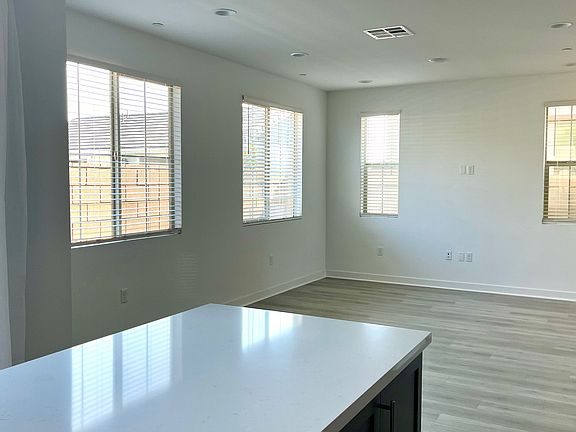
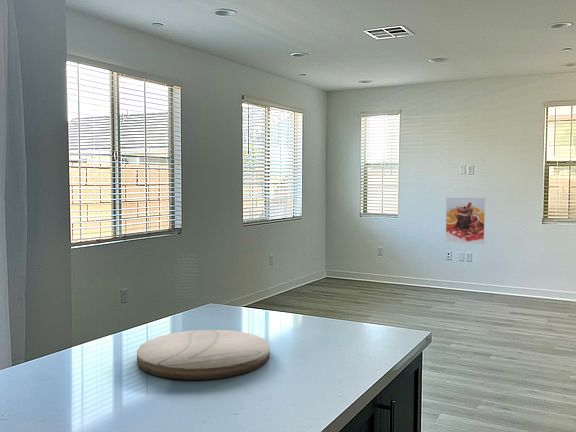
+ cutting board (204, 351)
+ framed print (465, 220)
